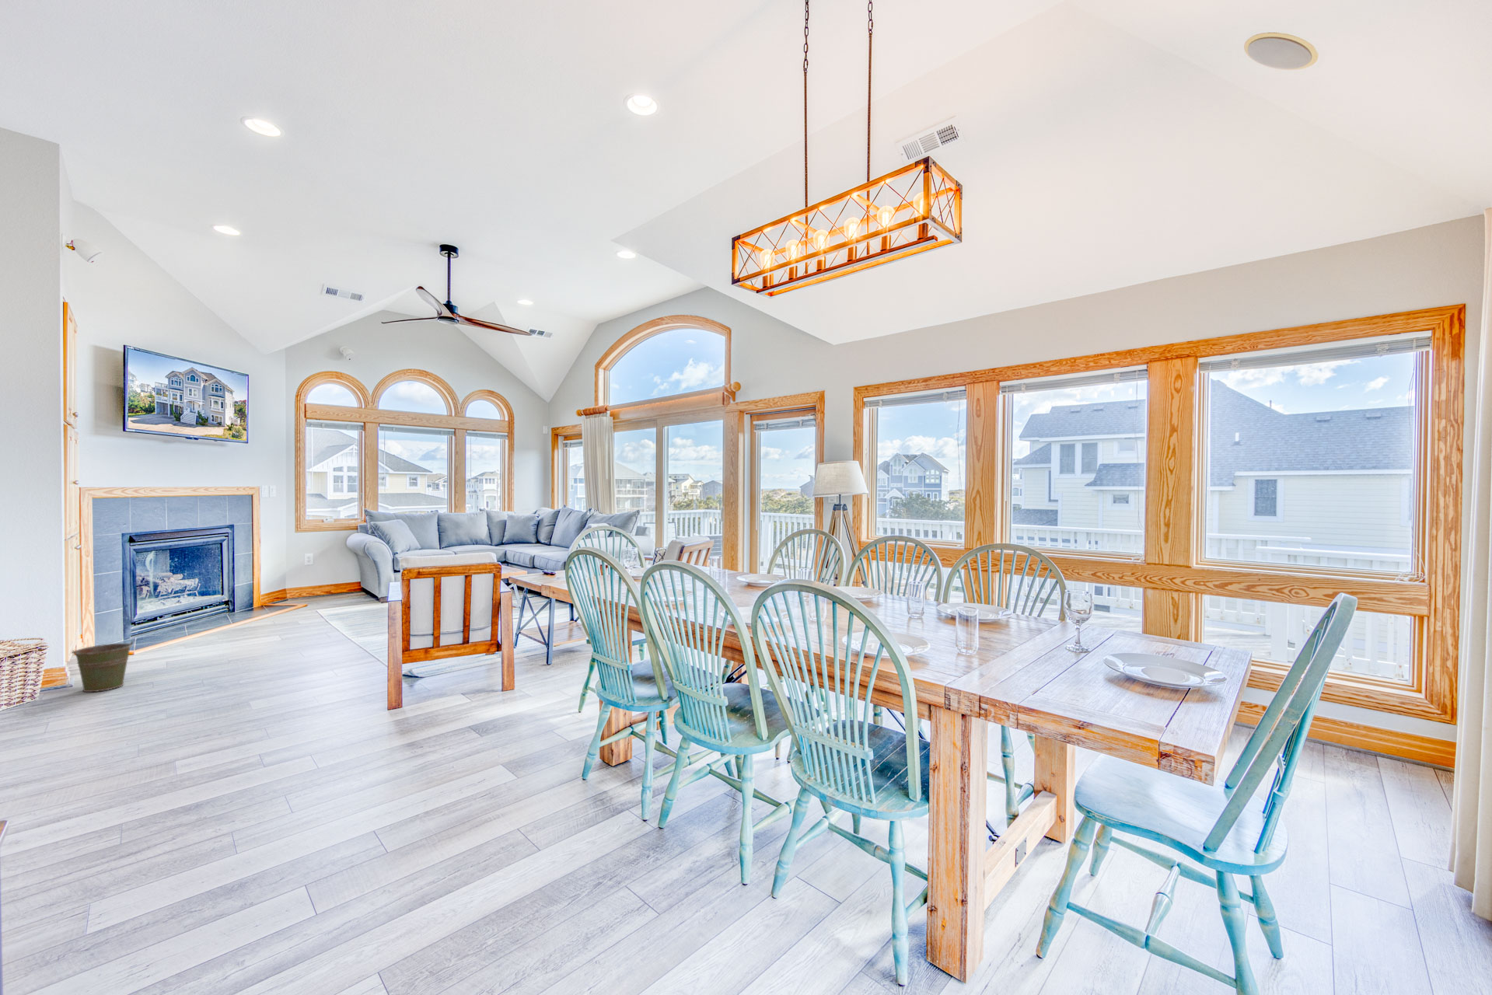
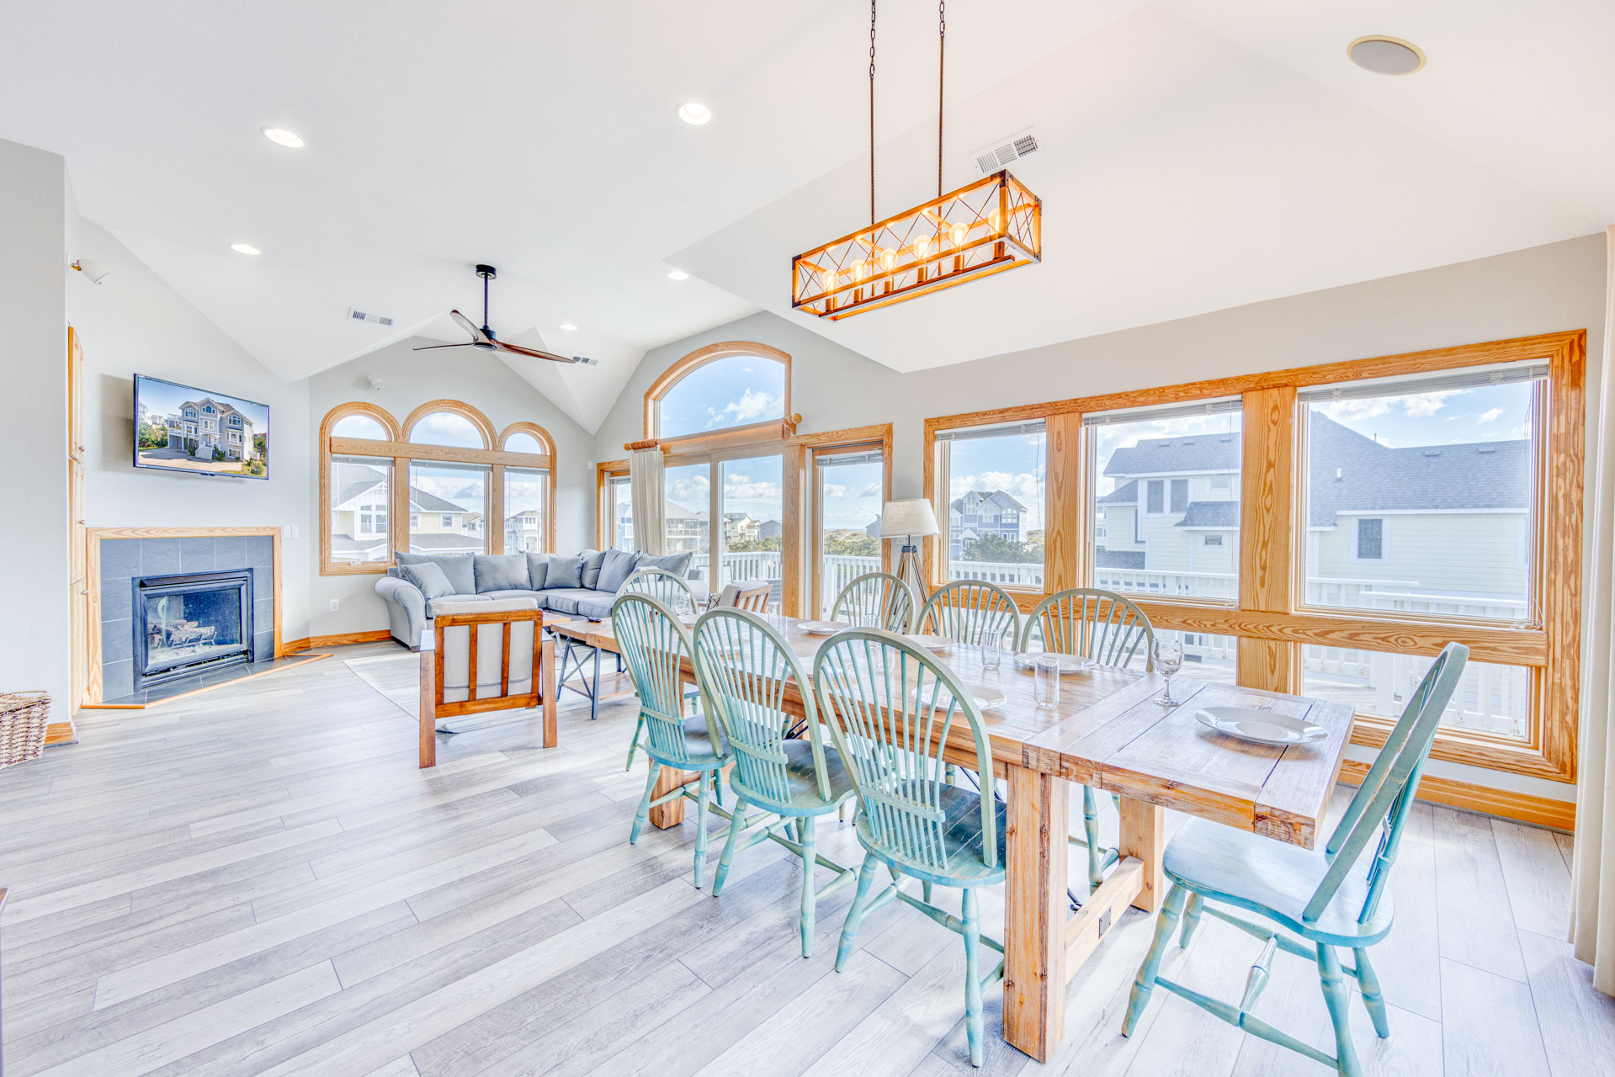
- bucket (103, 666)
